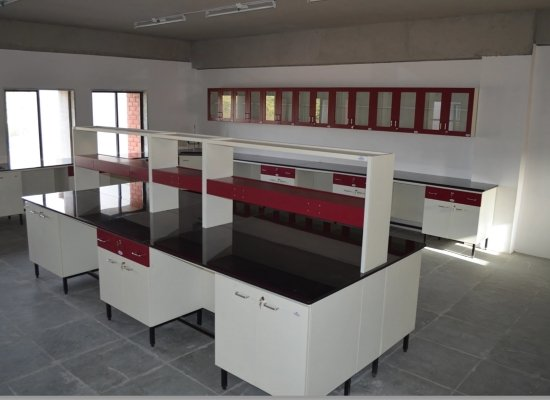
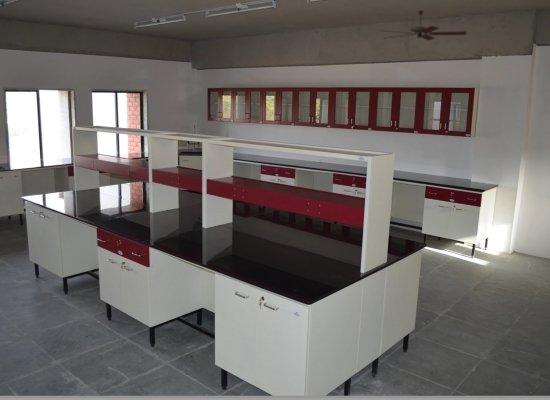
+ ceiling fan (422, 25)
